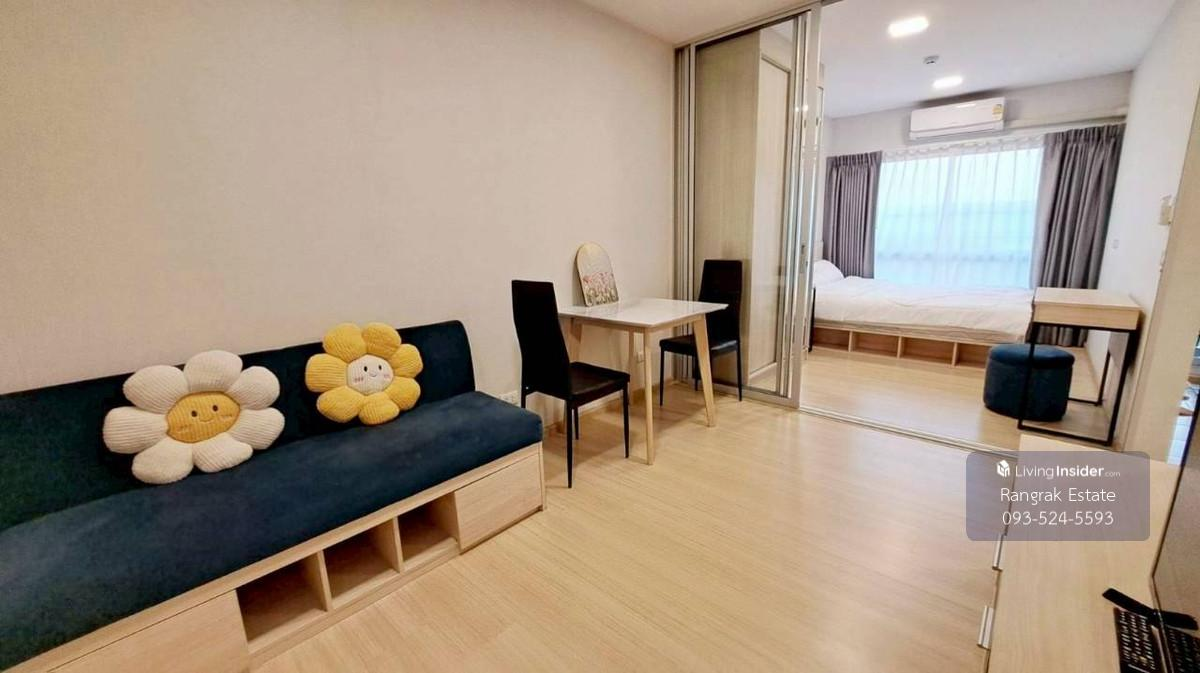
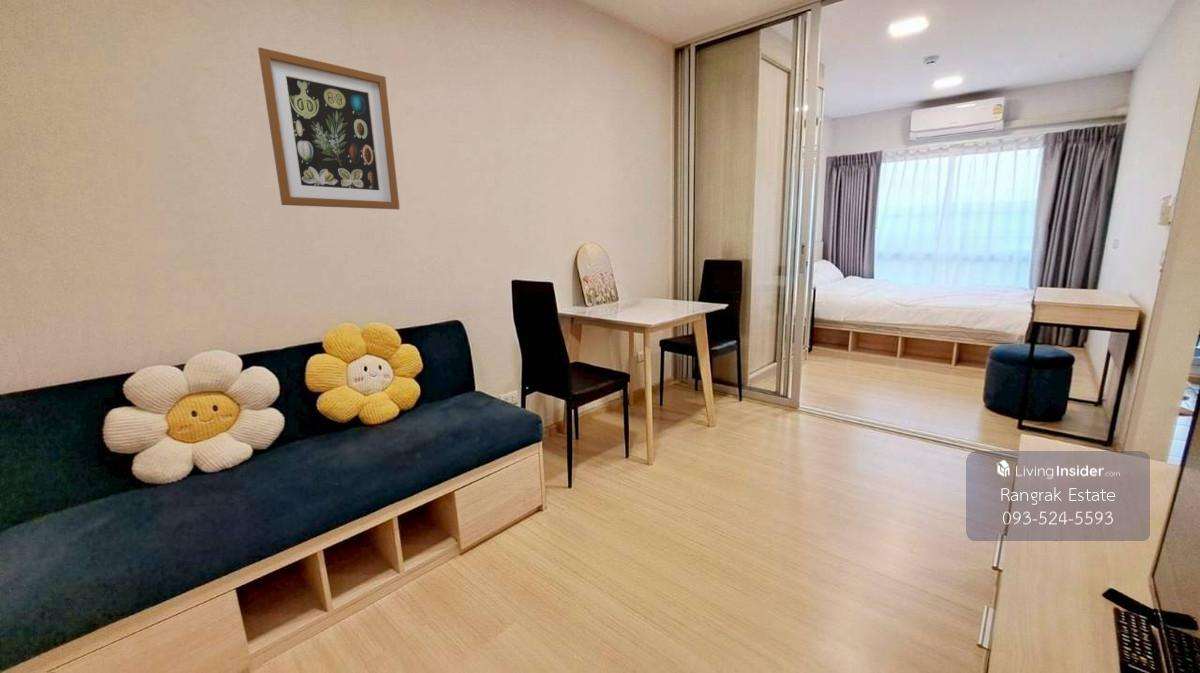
+ wall art (336, 137)
